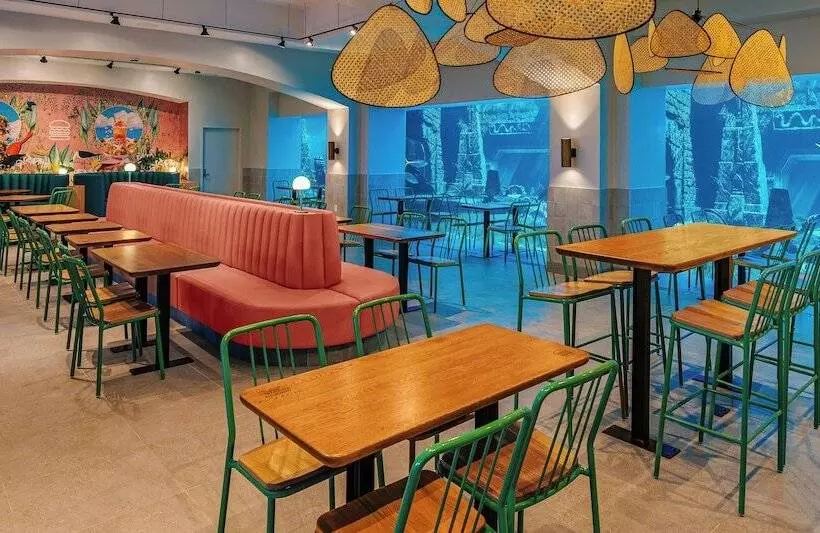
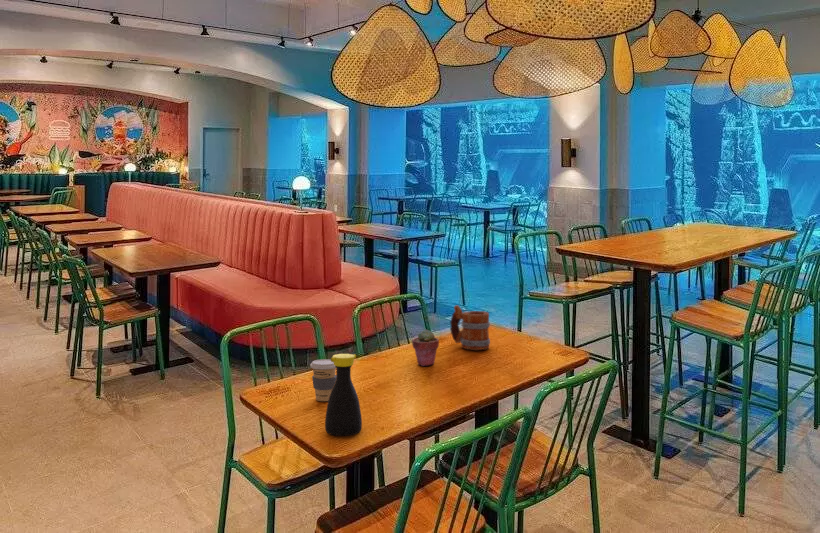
+ mug (469, 326)
+ potted succulent (425, 346)
+ coffee cup (324, 380)
+ bottle (343, 393)
